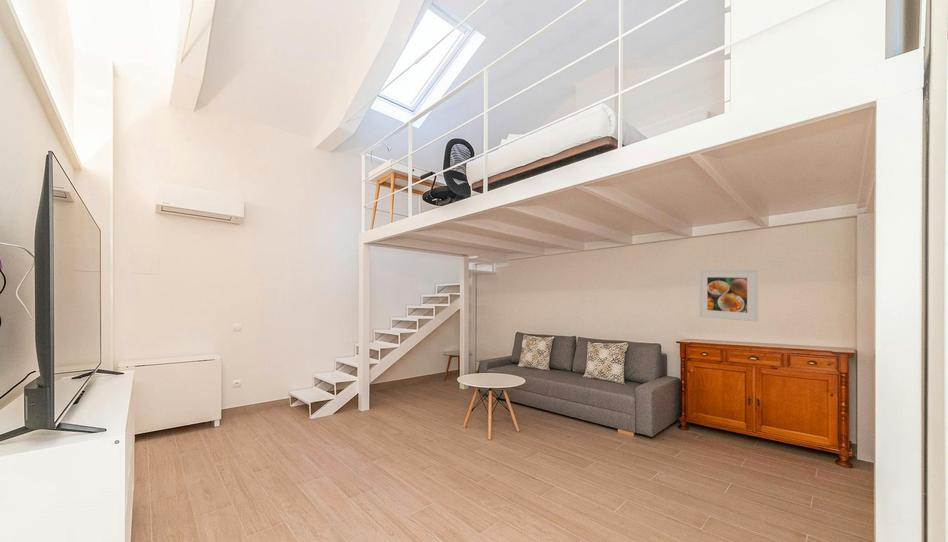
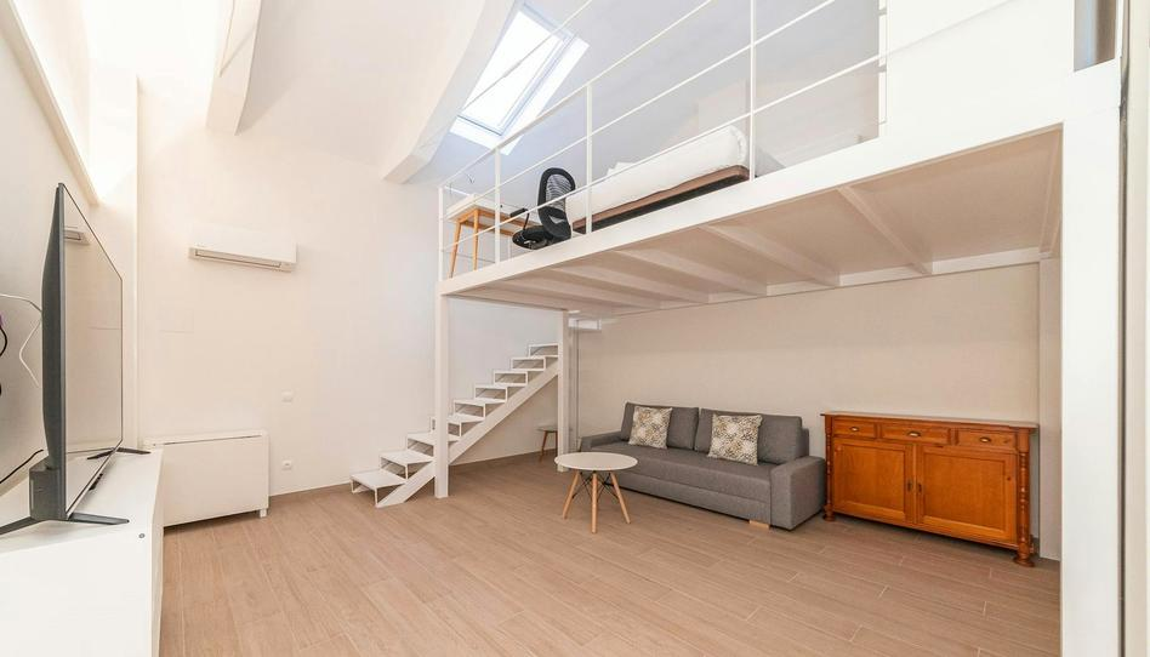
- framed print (726, 294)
